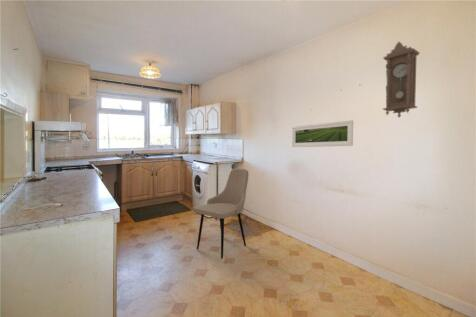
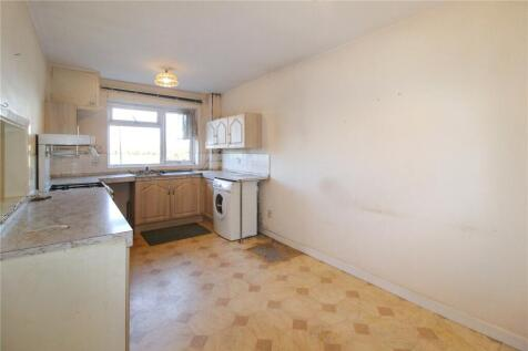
- dining chair (224, 208)
- pendulum clock (400, 80)
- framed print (319, 135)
